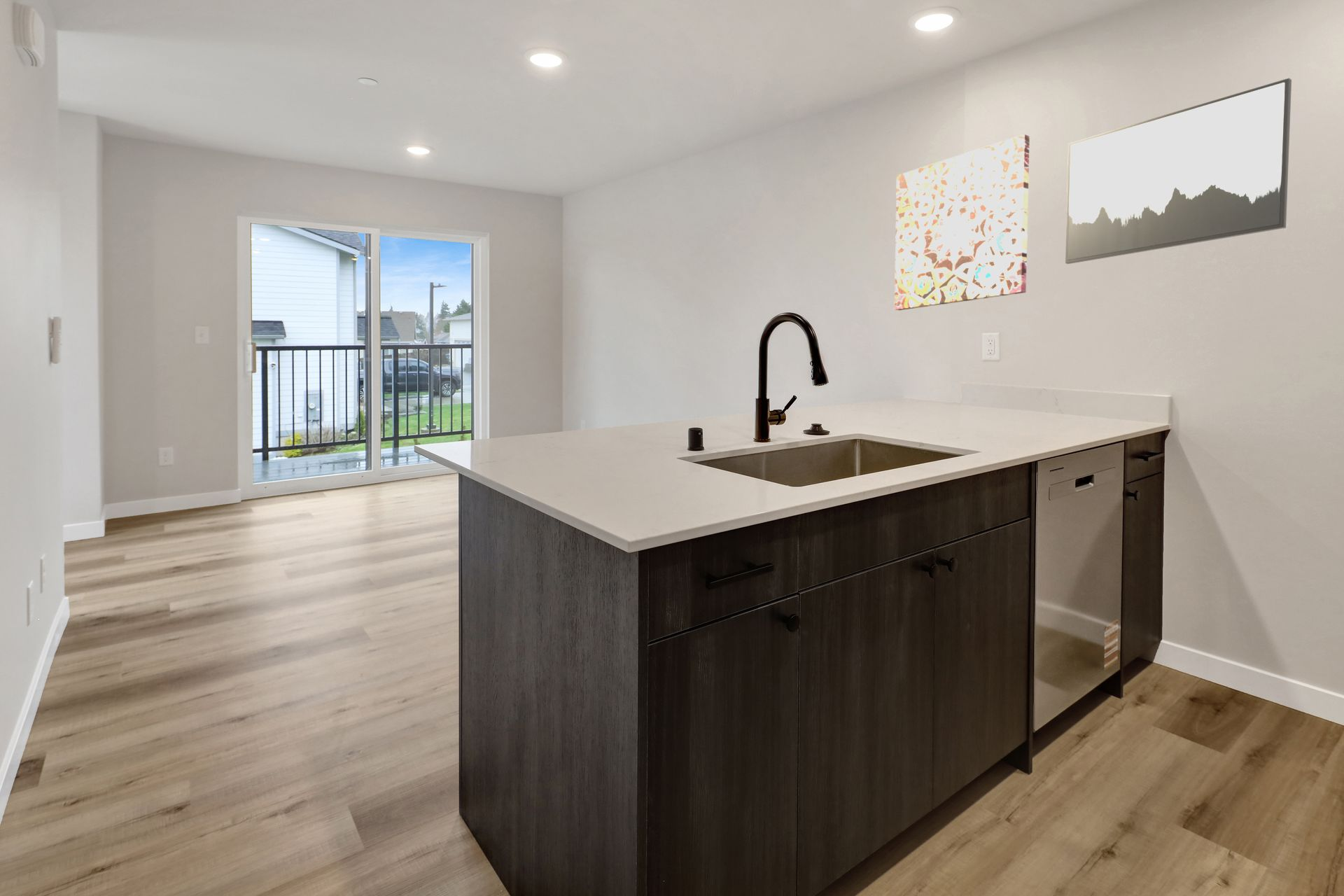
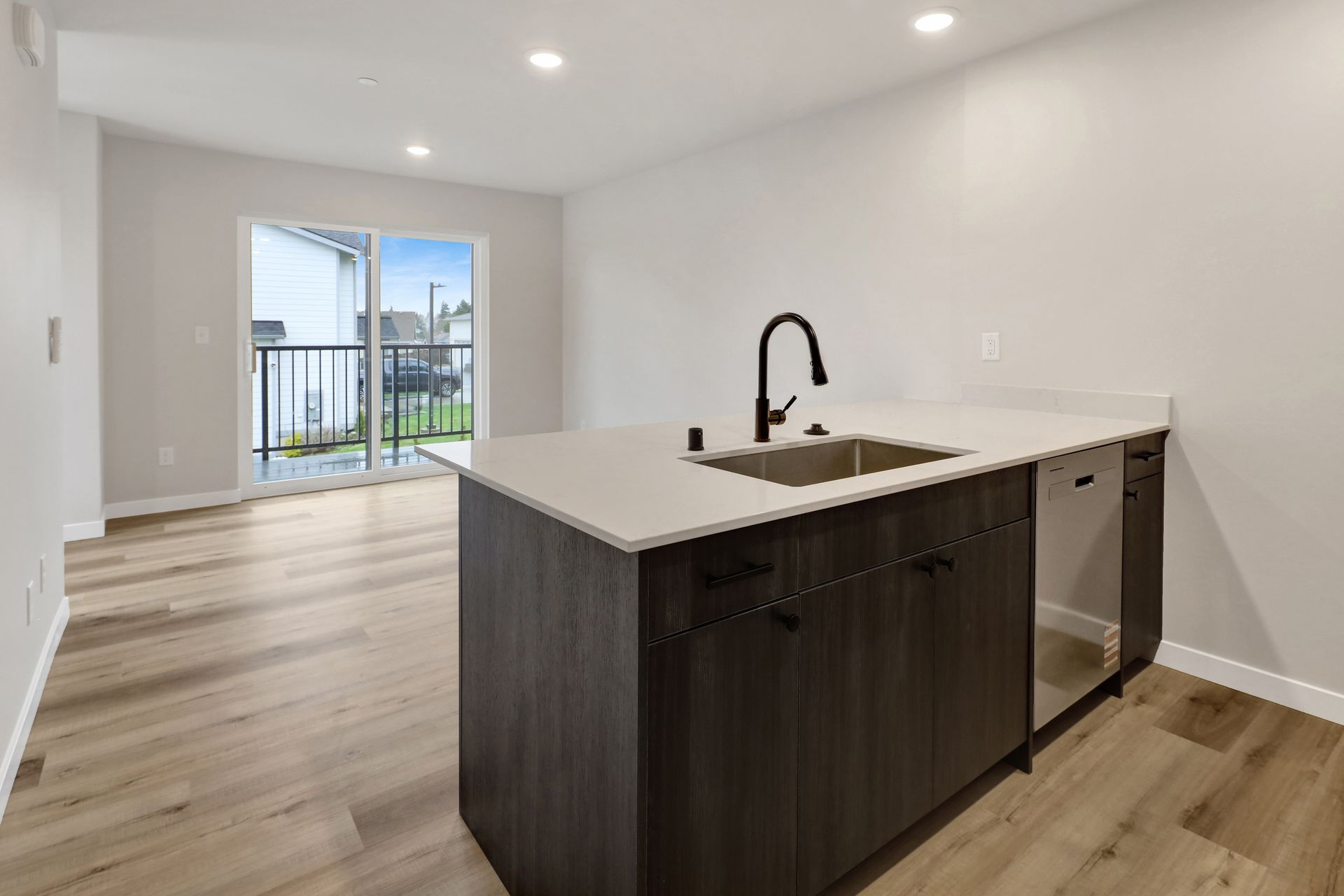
- wall art (956, 230)
- wall art (1166, 181)
